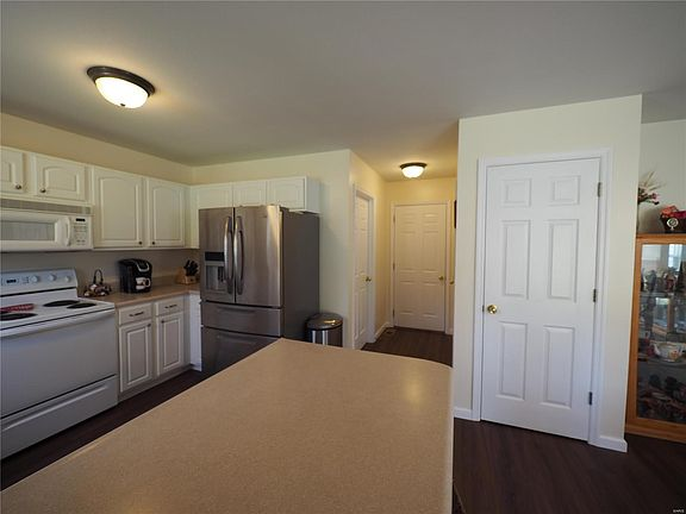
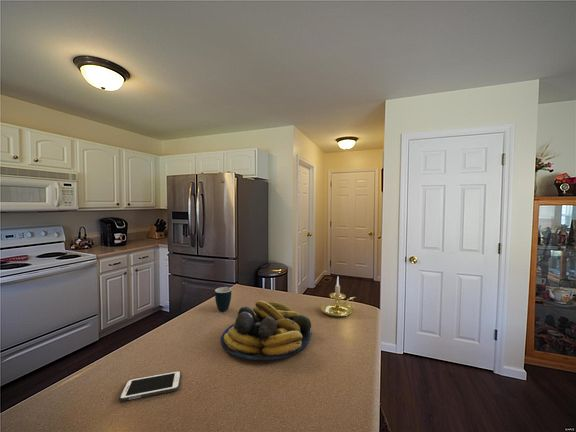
+ fruit bowl (266, 320)
+ candle holder (339, 293)
+ mug (222, 298)
+ cell phone (152, 385)
